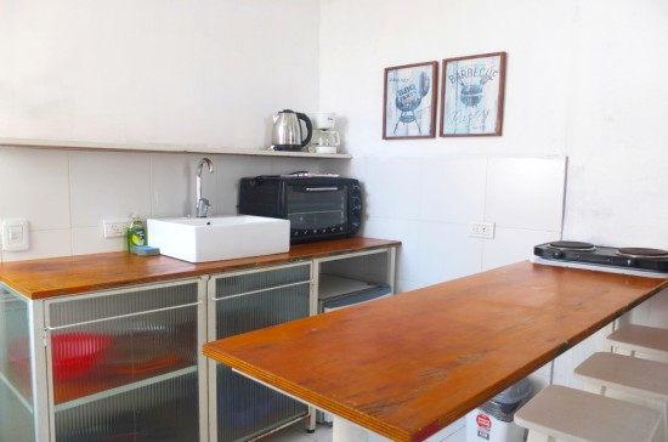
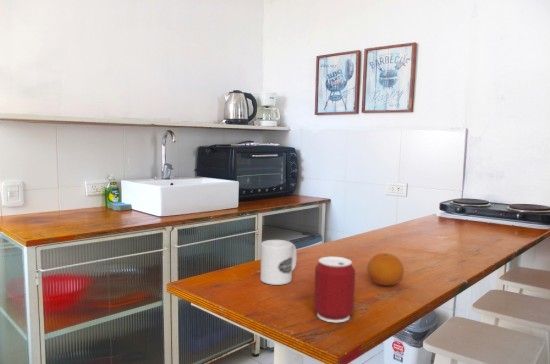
+ fruit (385, 269)
+ mug (280, 260)
+ can (334, 288)
